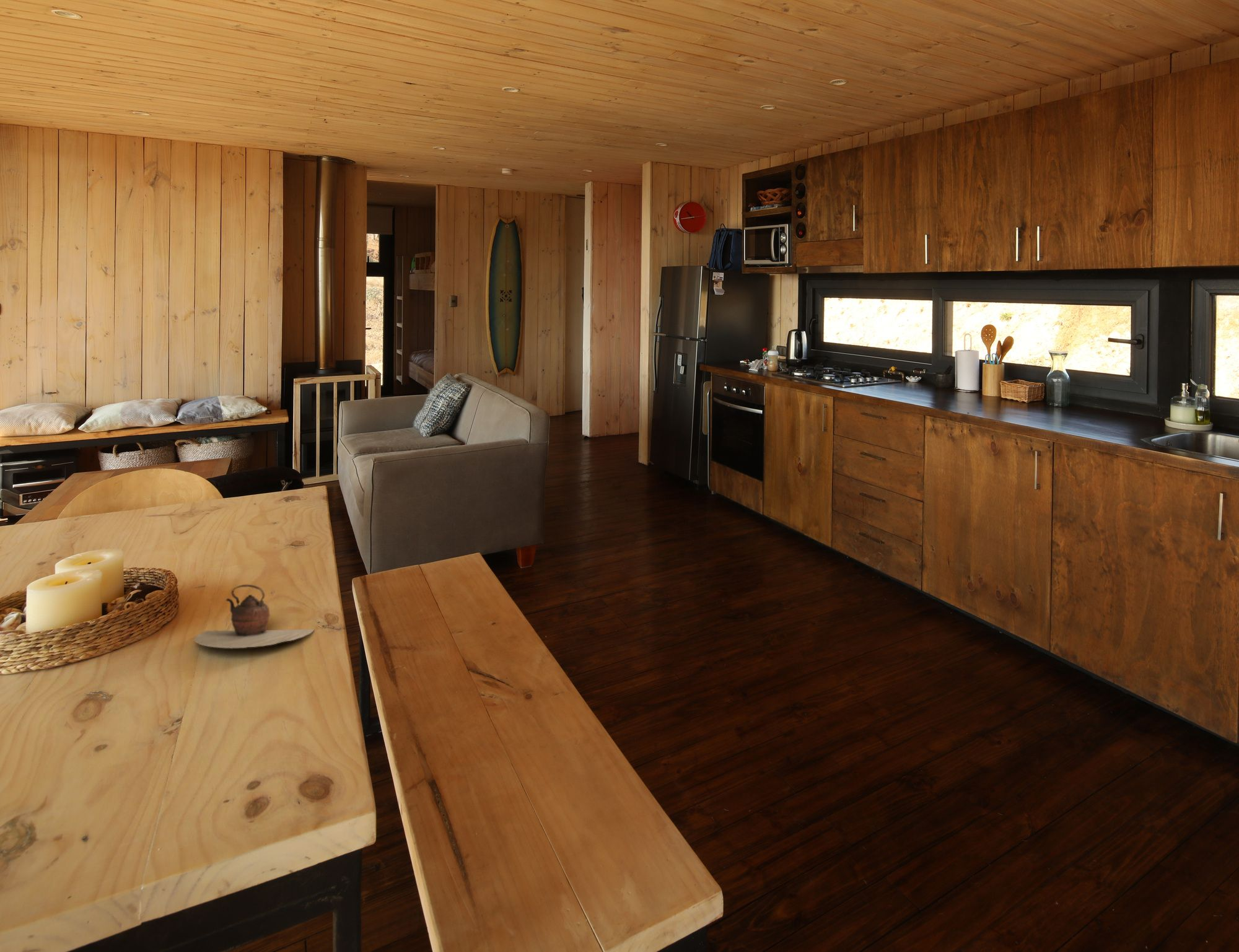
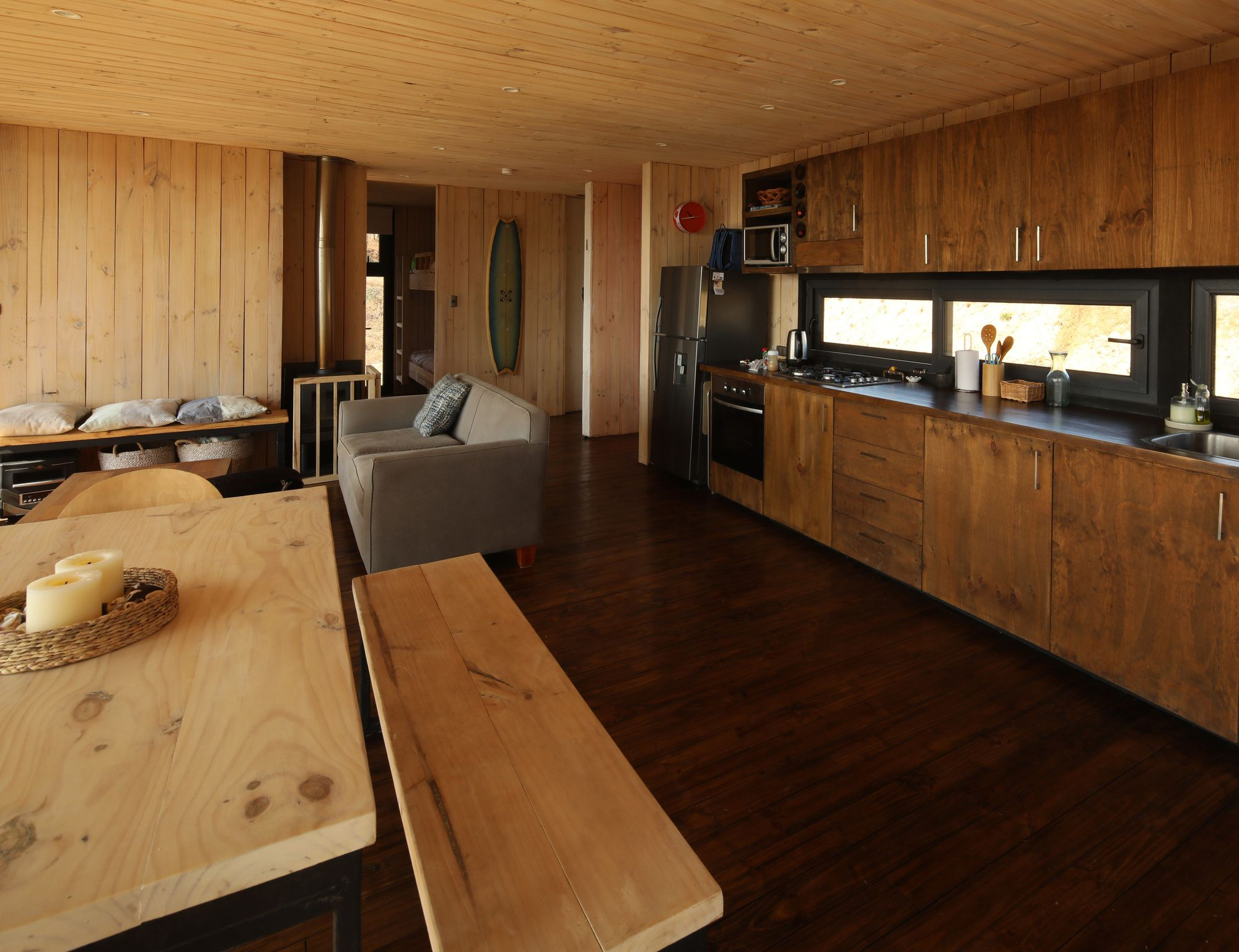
- teapot (256, 609)
